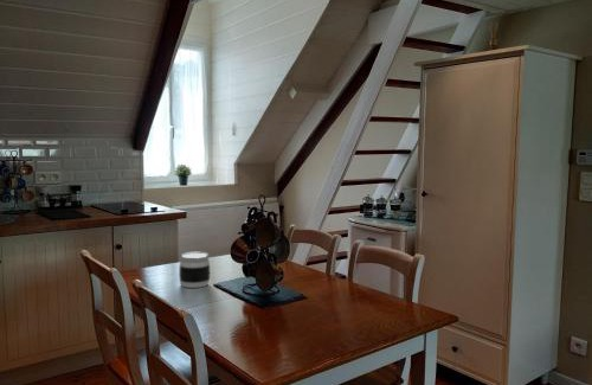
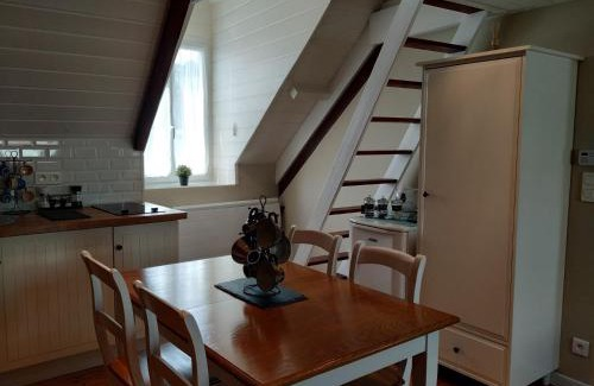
- jar (194, 269)
